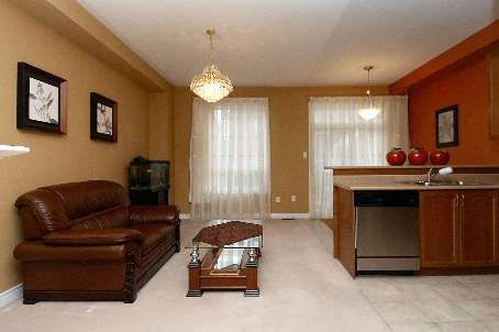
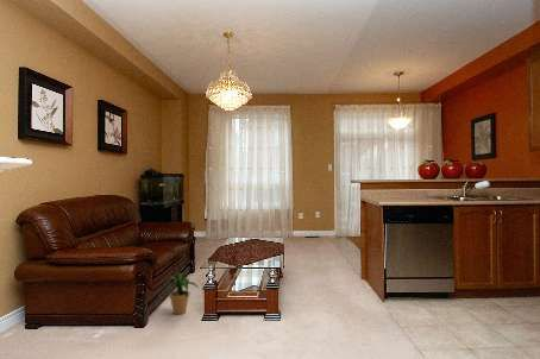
+ potted plant (178, 294)
